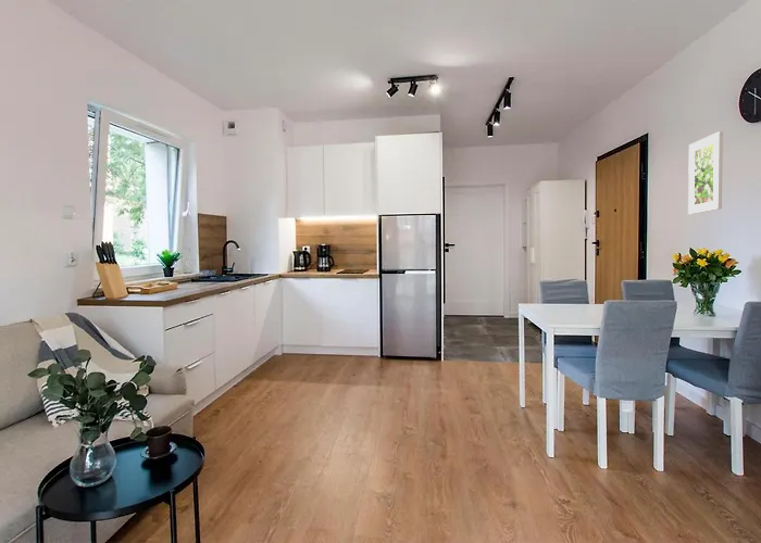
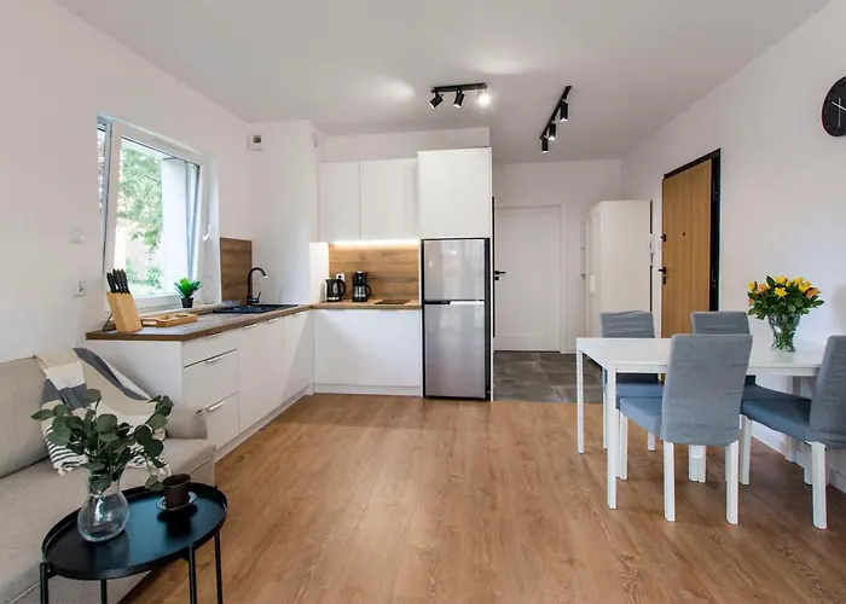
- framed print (703, 175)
